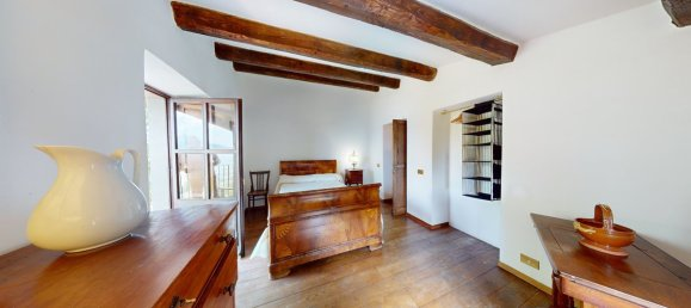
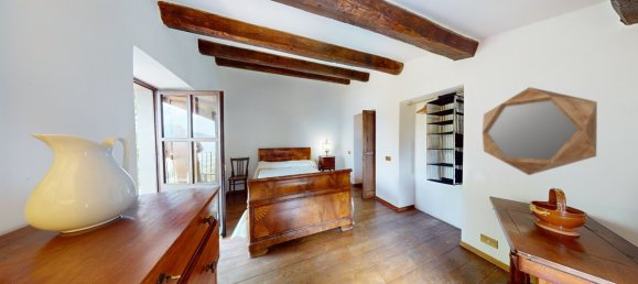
+ home mirror (527, 131)
